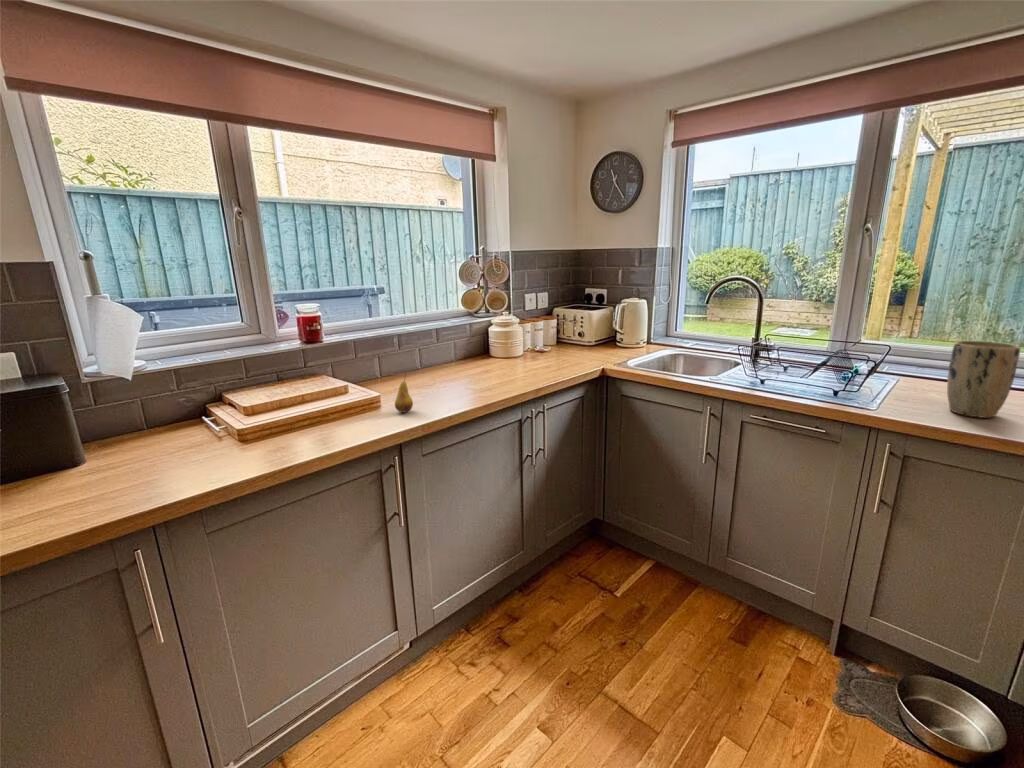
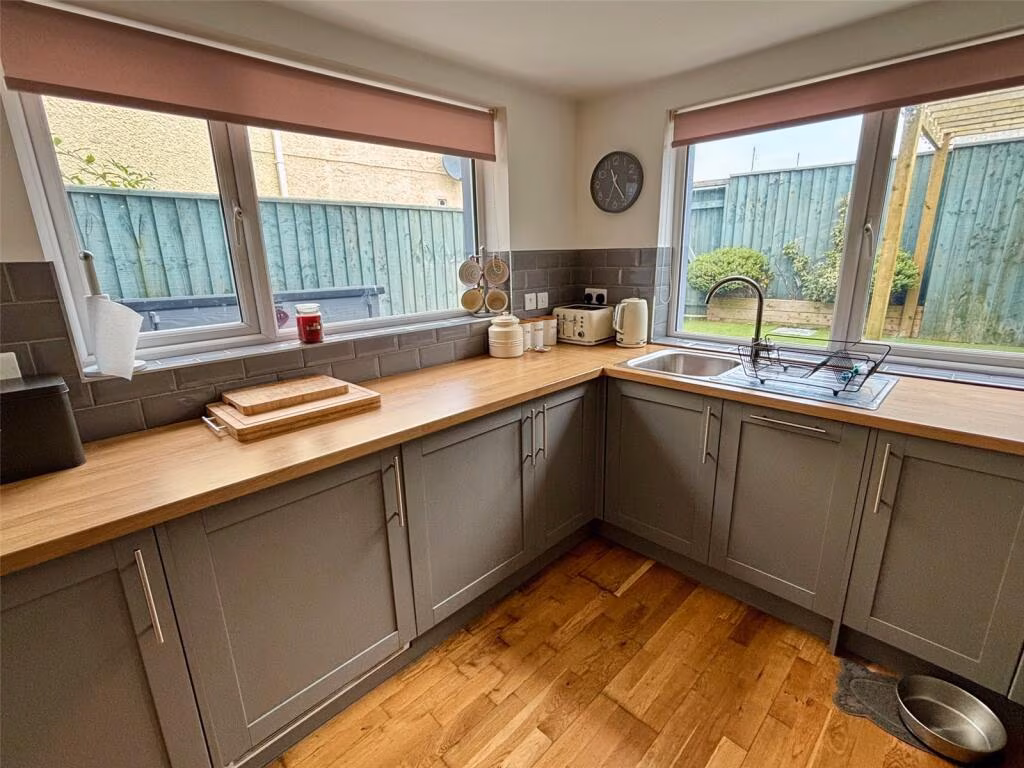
- plant pot (978, 379)
- fruit (402, 393)
